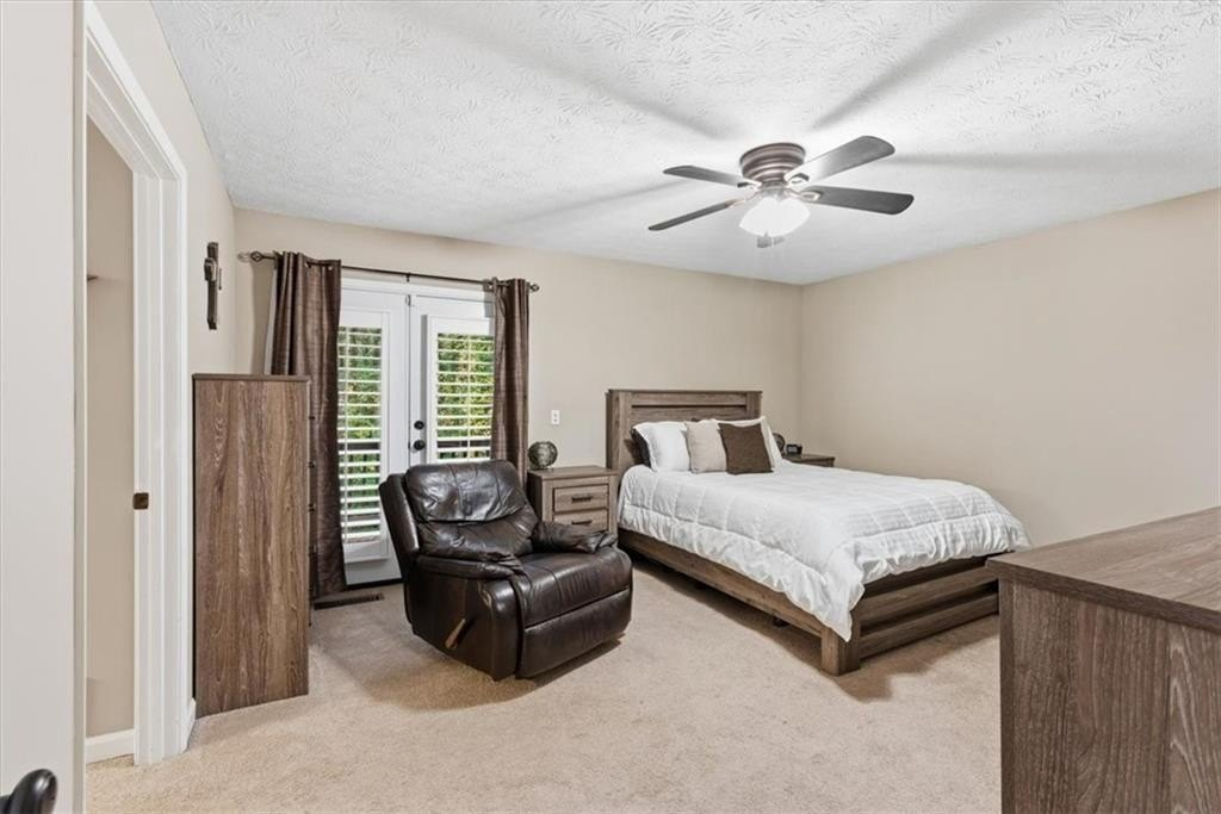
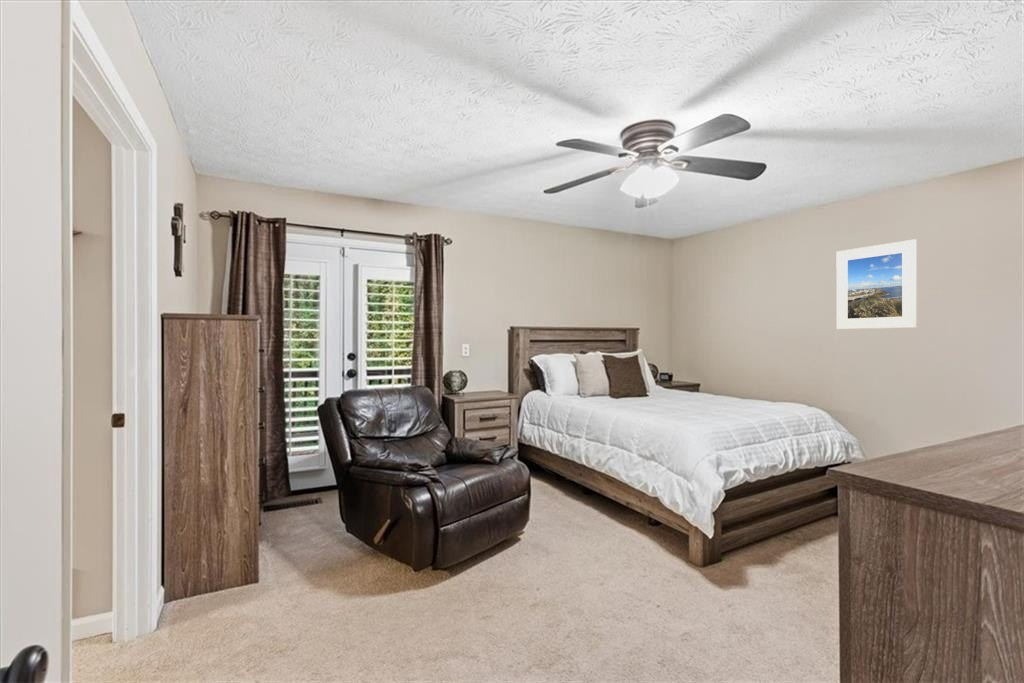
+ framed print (874, 287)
